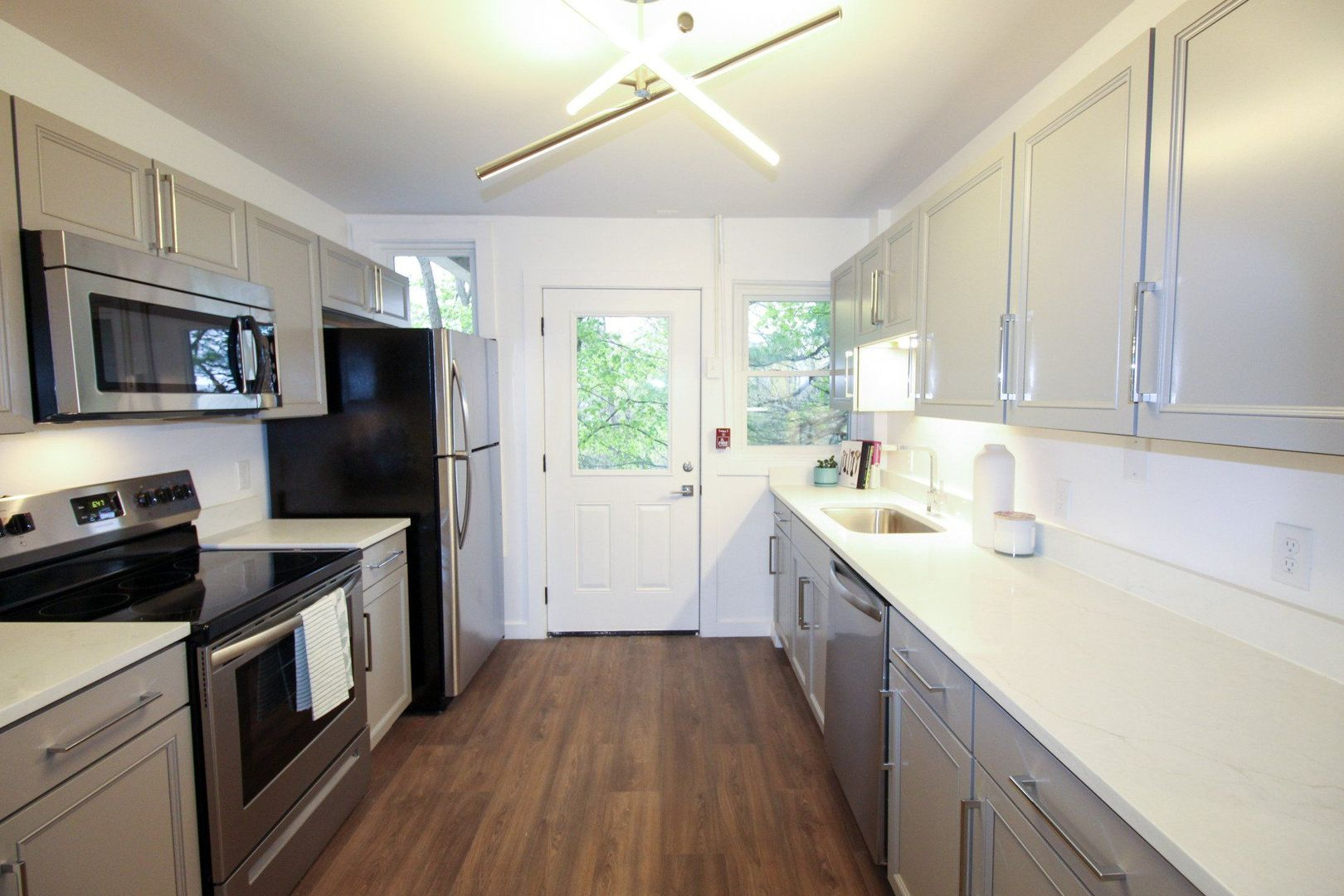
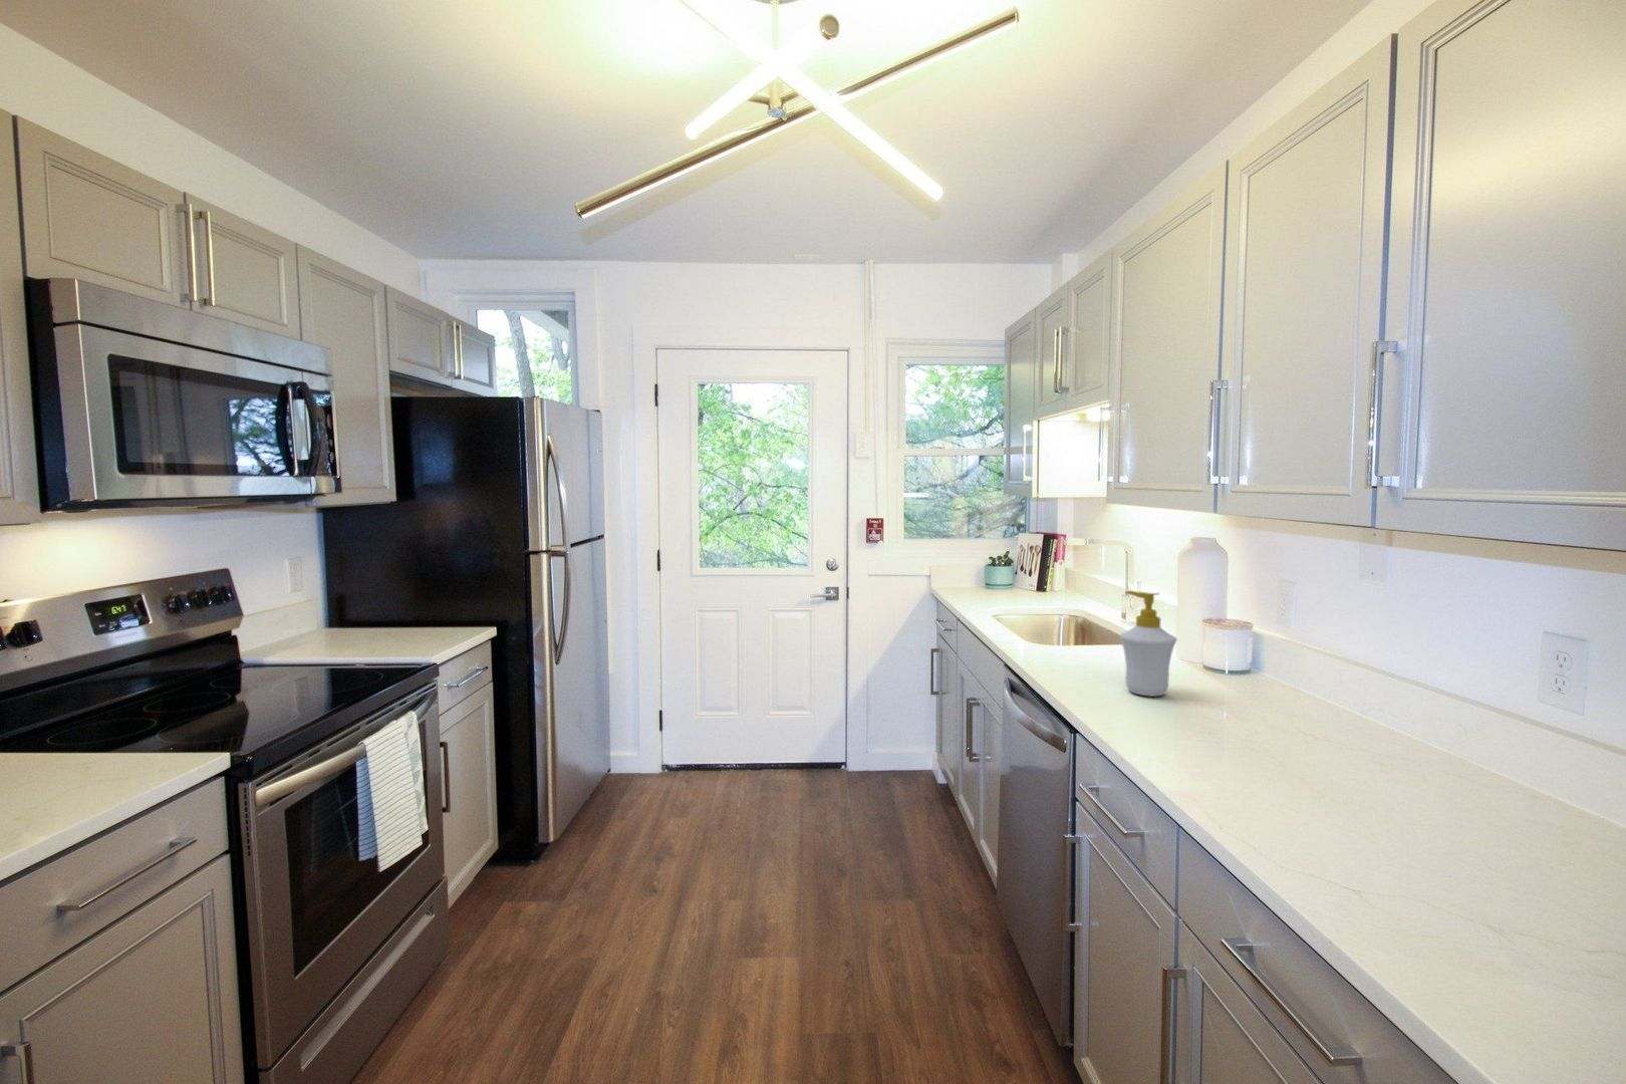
+ soap bottle (1147, 642)
